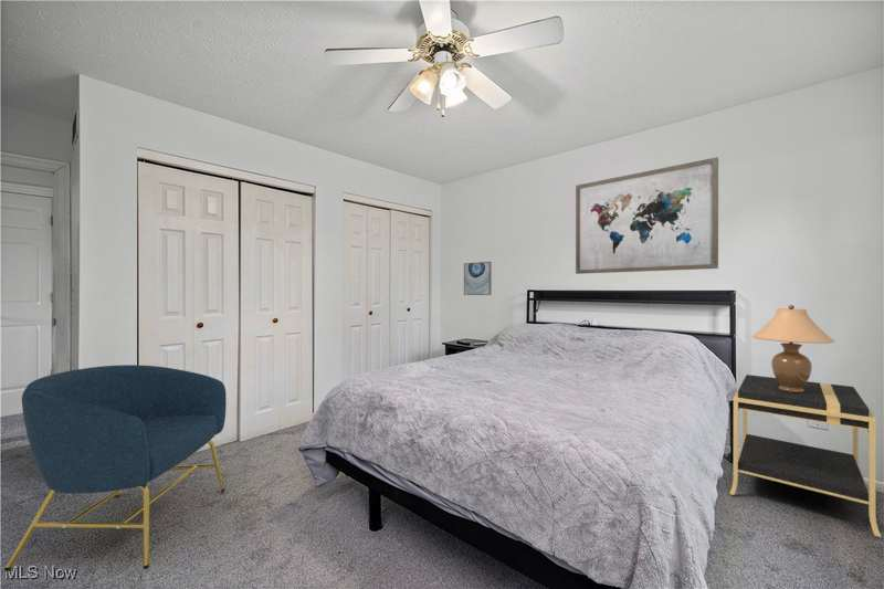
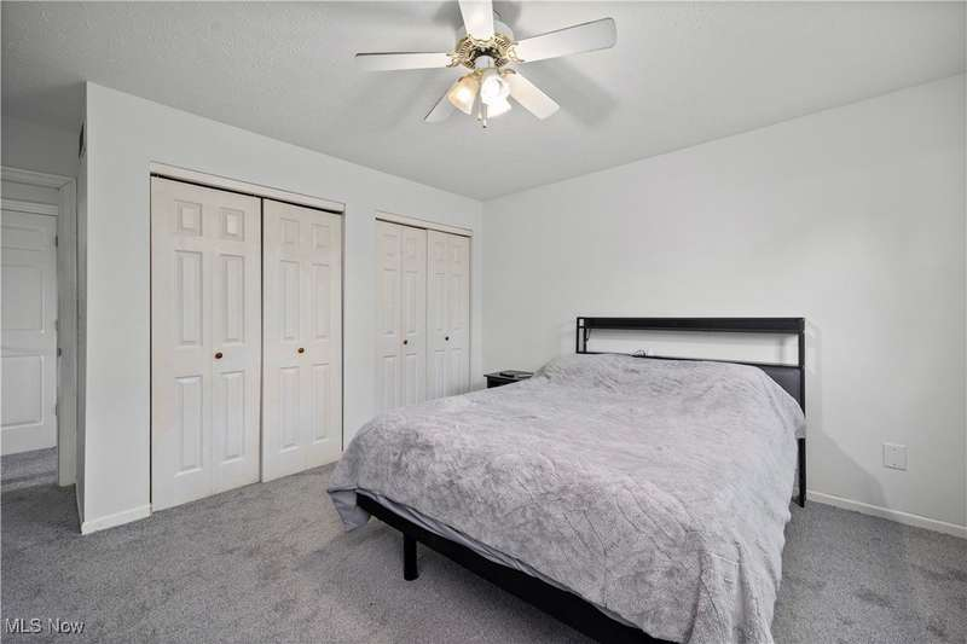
- nightstand (796, 443)
- wall art (639, 222)
- armchair (125, 449)
- wall art (476, 278)
- table lamp (791, 347)
